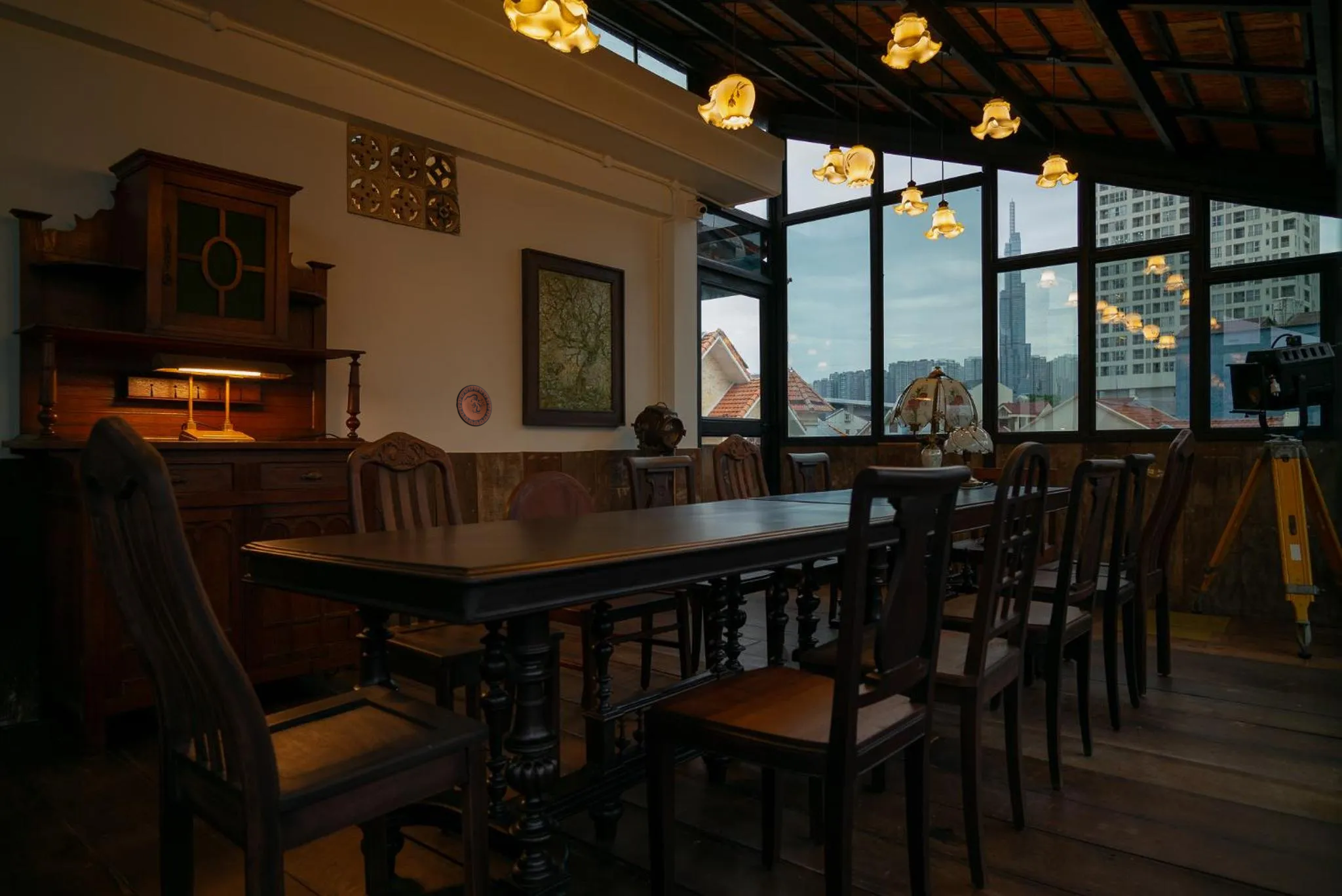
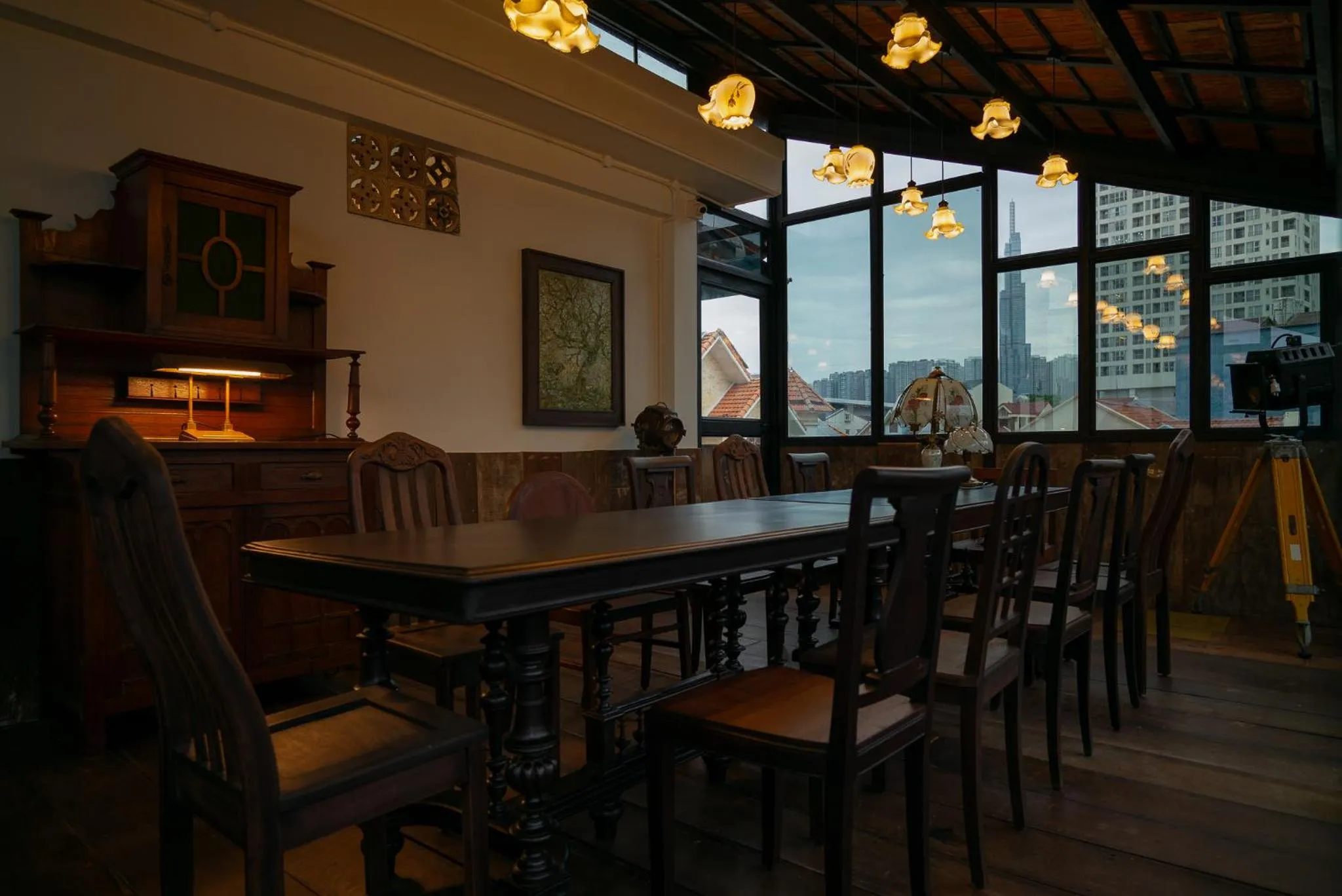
- decorative plate (474, 405)
